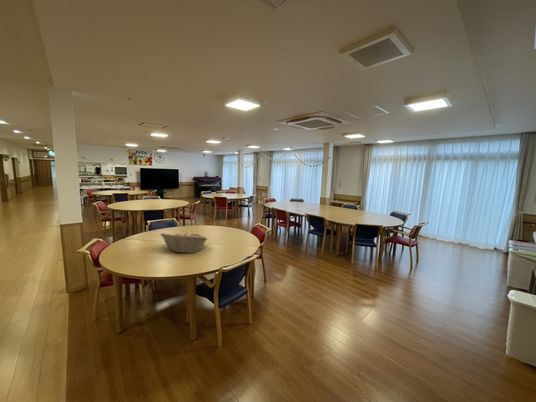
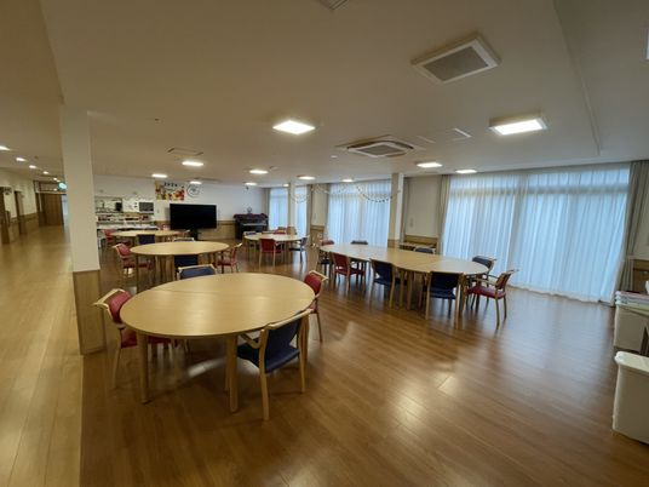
- fruit basket (184, 240)
